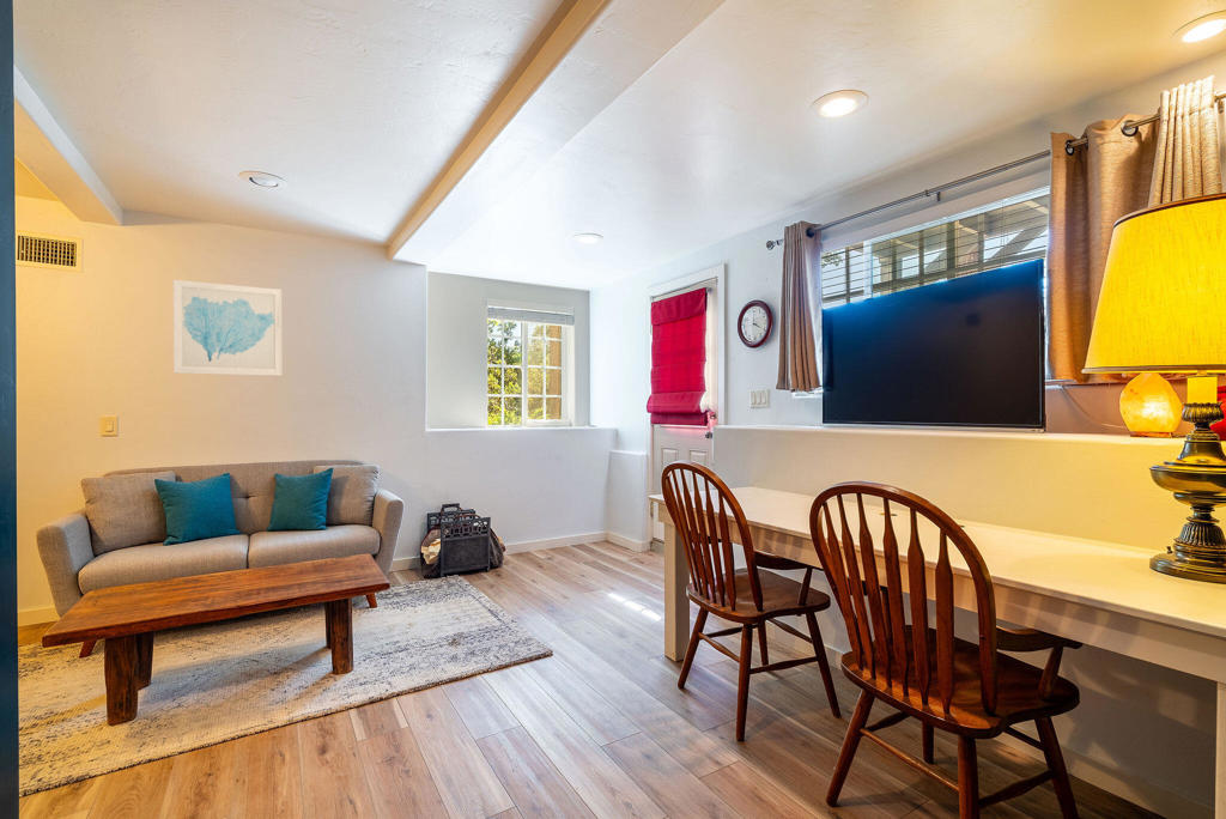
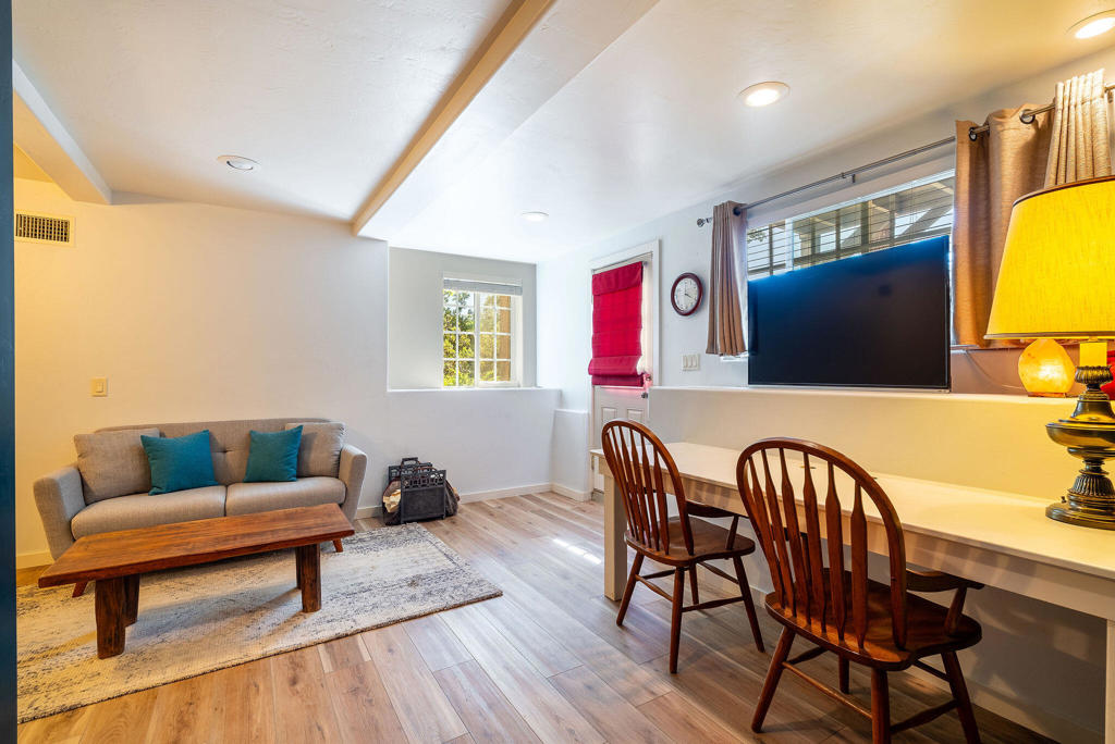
- wall art (230, 329)
